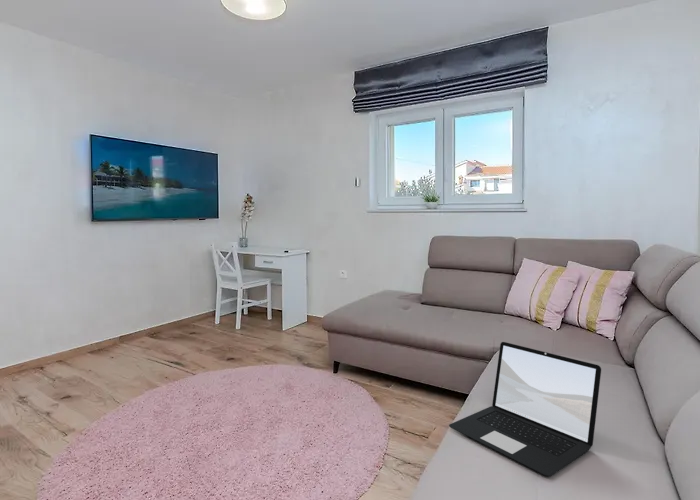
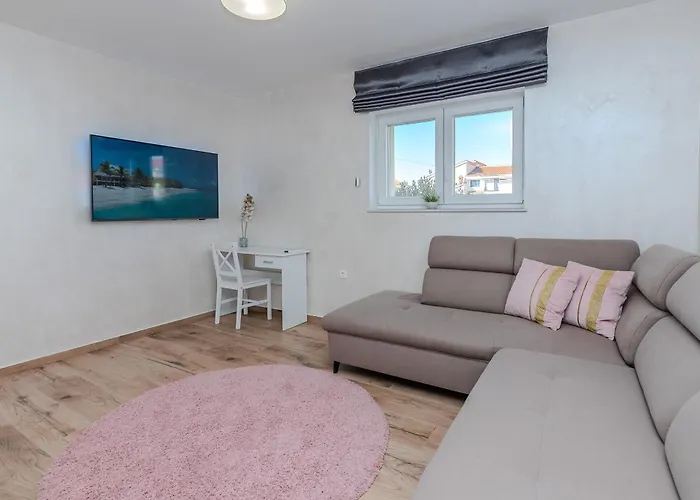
- laptop (520, 398)
